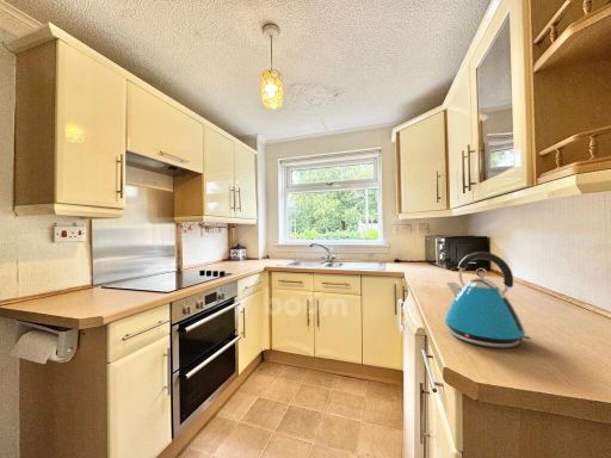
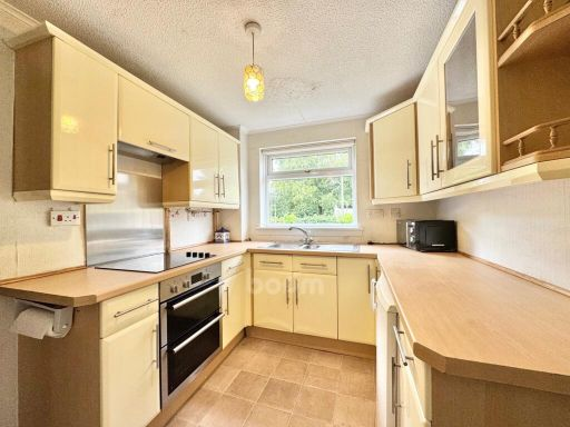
- kettle (483, 293)
